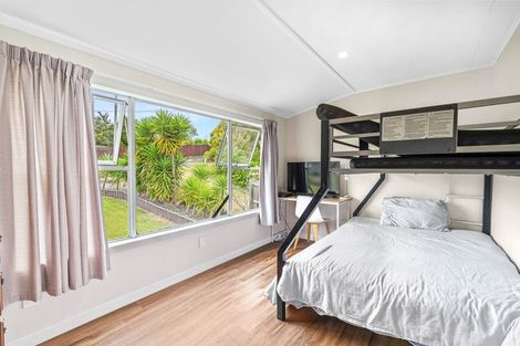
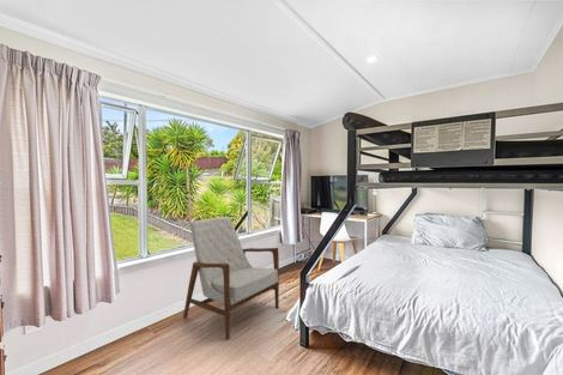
+ armchair (232, 266)
